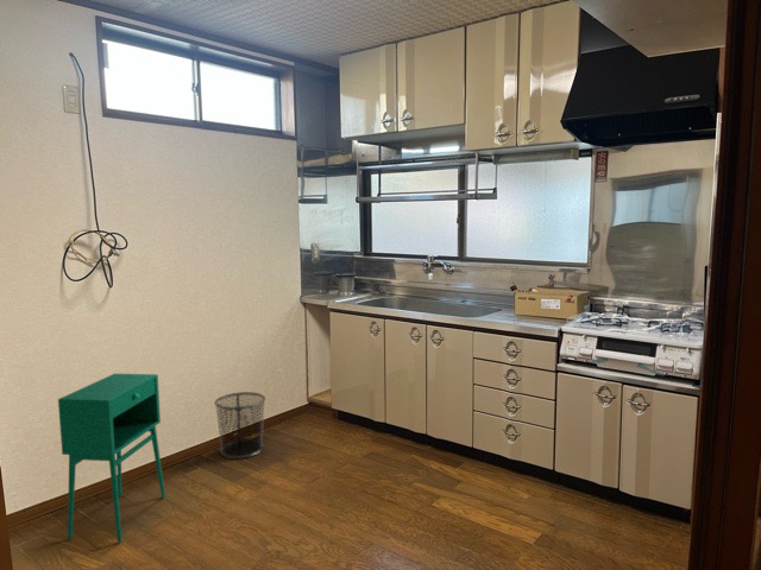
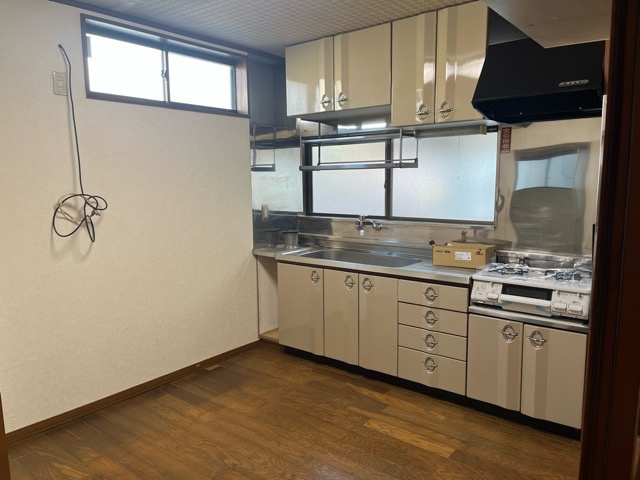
- waste bin (240, 424)
- storage cabinet (115, 451)
